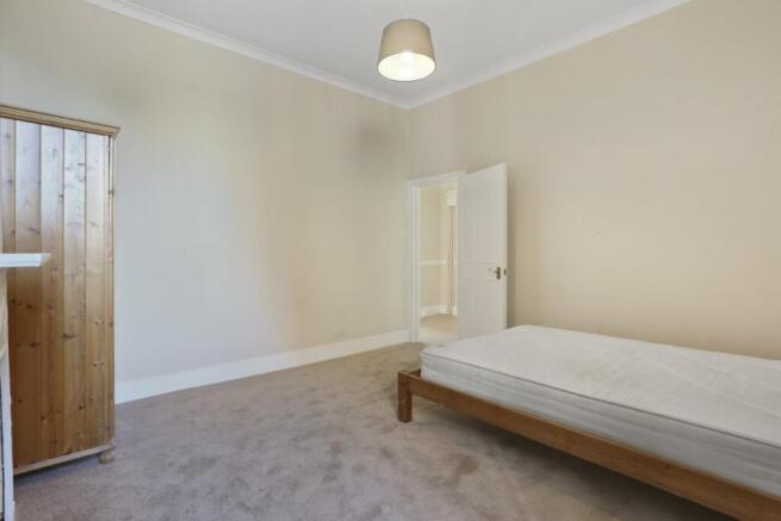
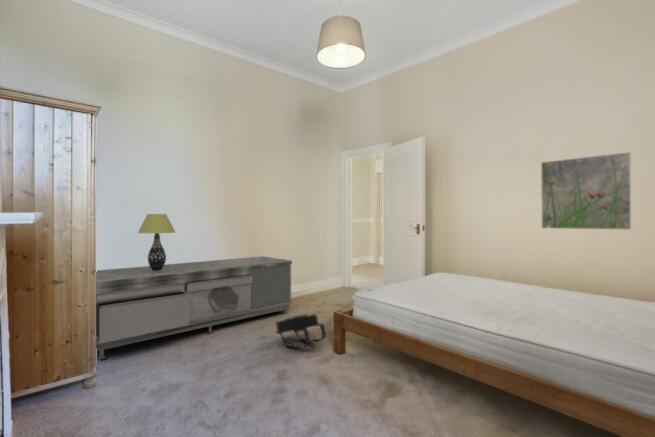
+ sideboard (201, 296)
+ table lamp (156, 241)
+ backpack (298, 328)
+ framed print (582, 193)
